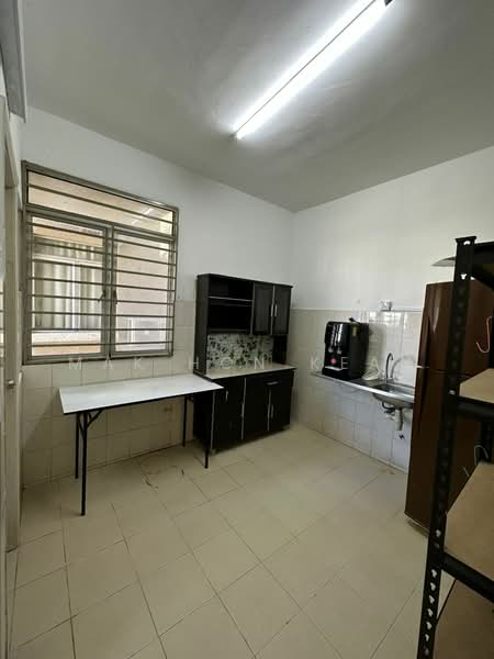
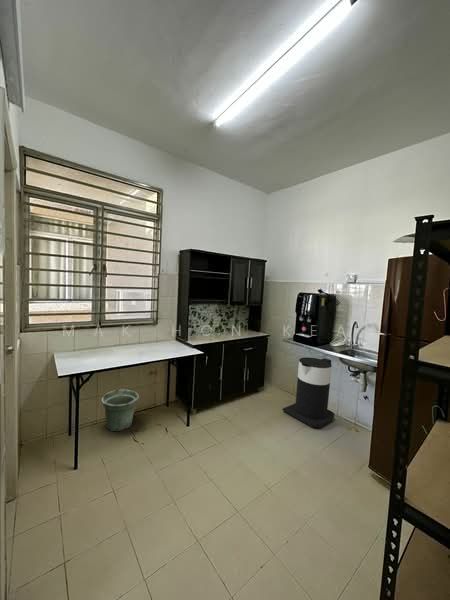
+ flower pot (120, 410)
+ trash can (312, 387)
